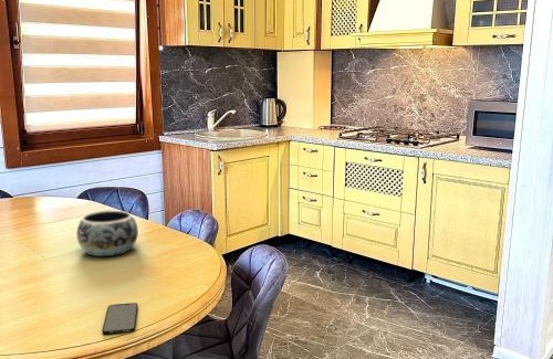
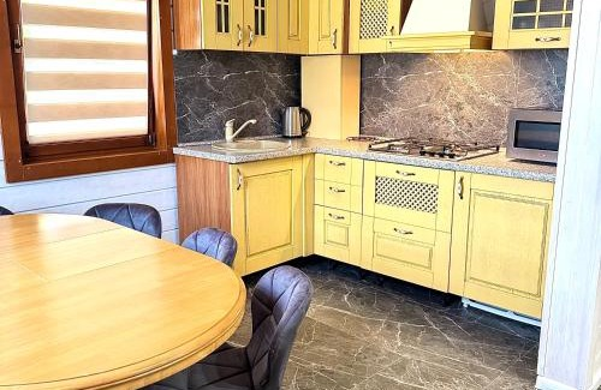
- decorative bowl (107, 232)
- smartphone (121, 317)
